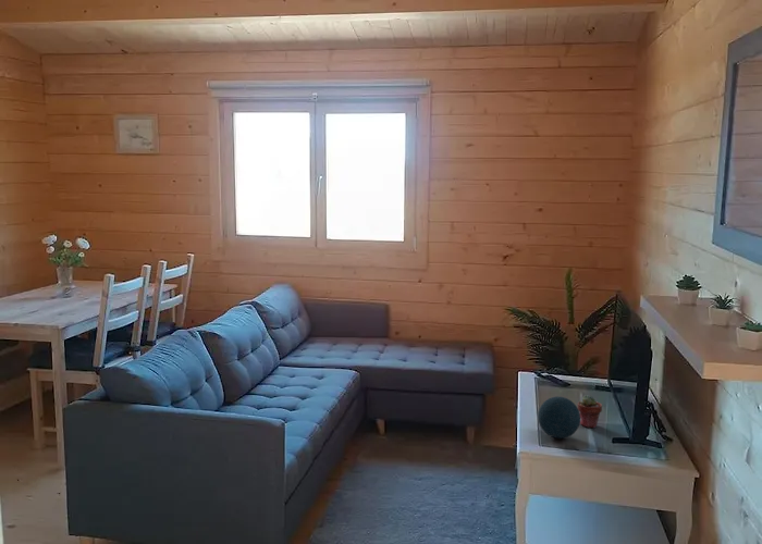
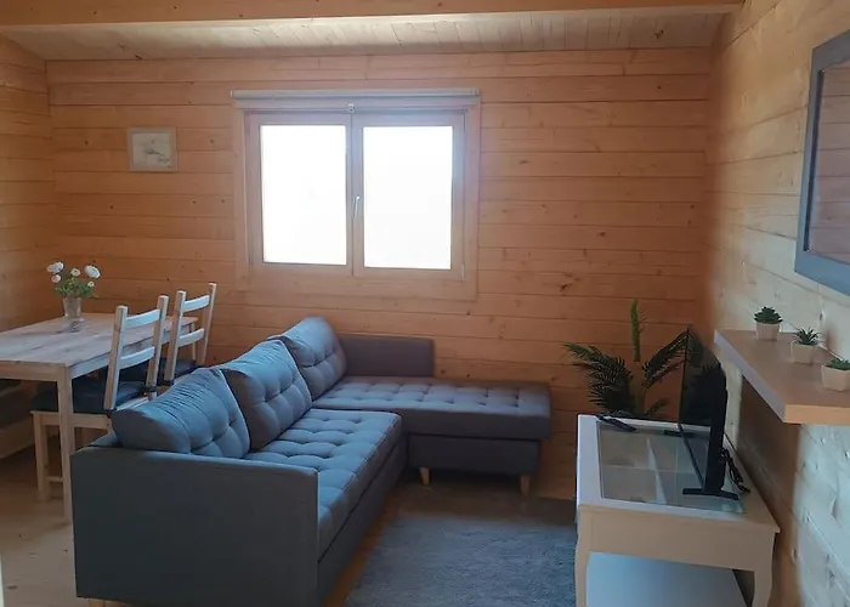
- potted succulent (589, 409)
- decorative orb (558, 417)
